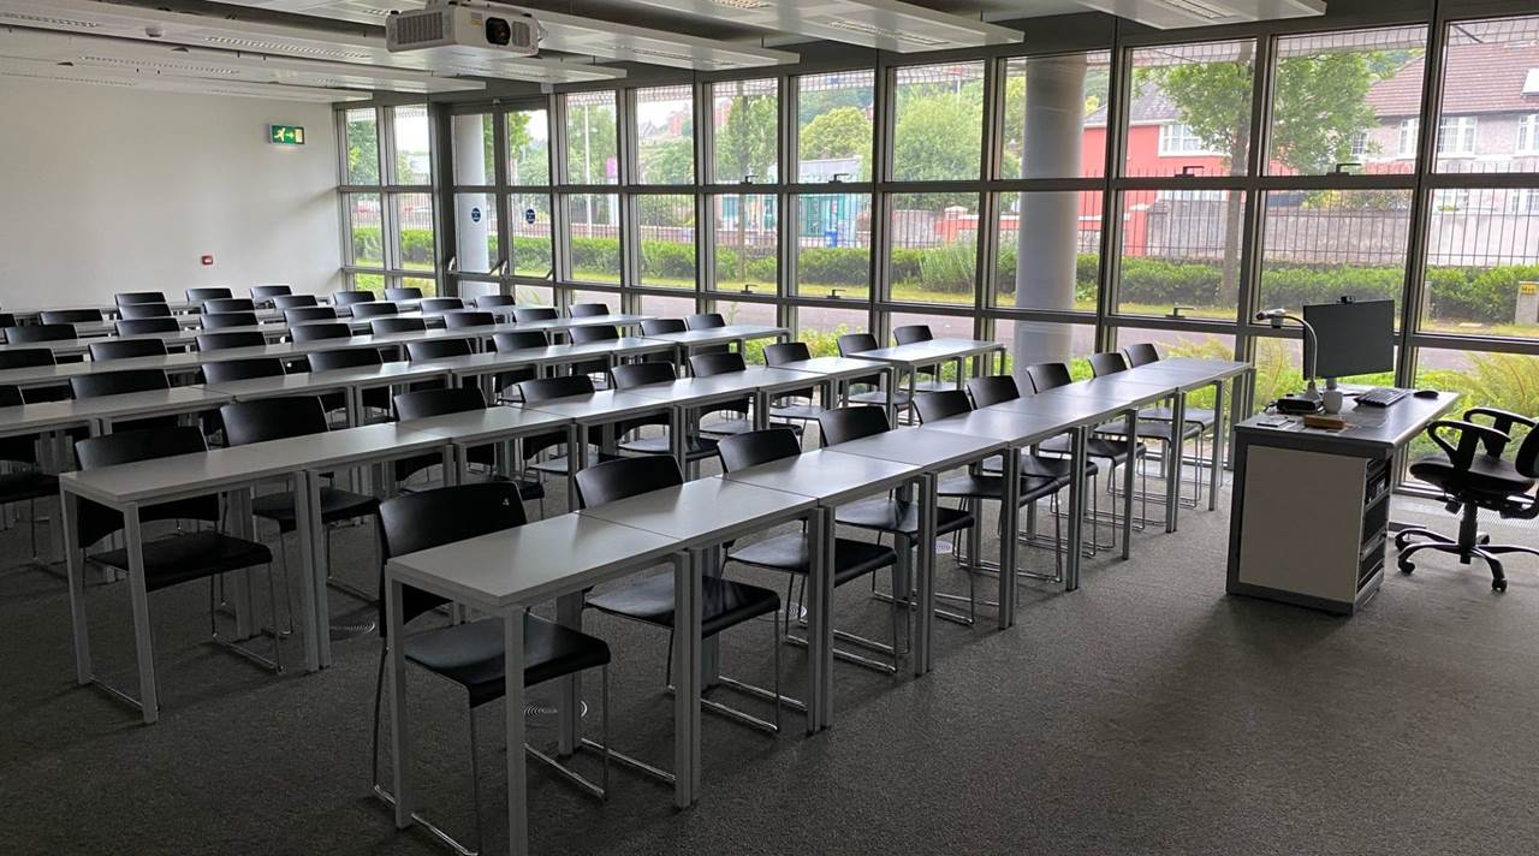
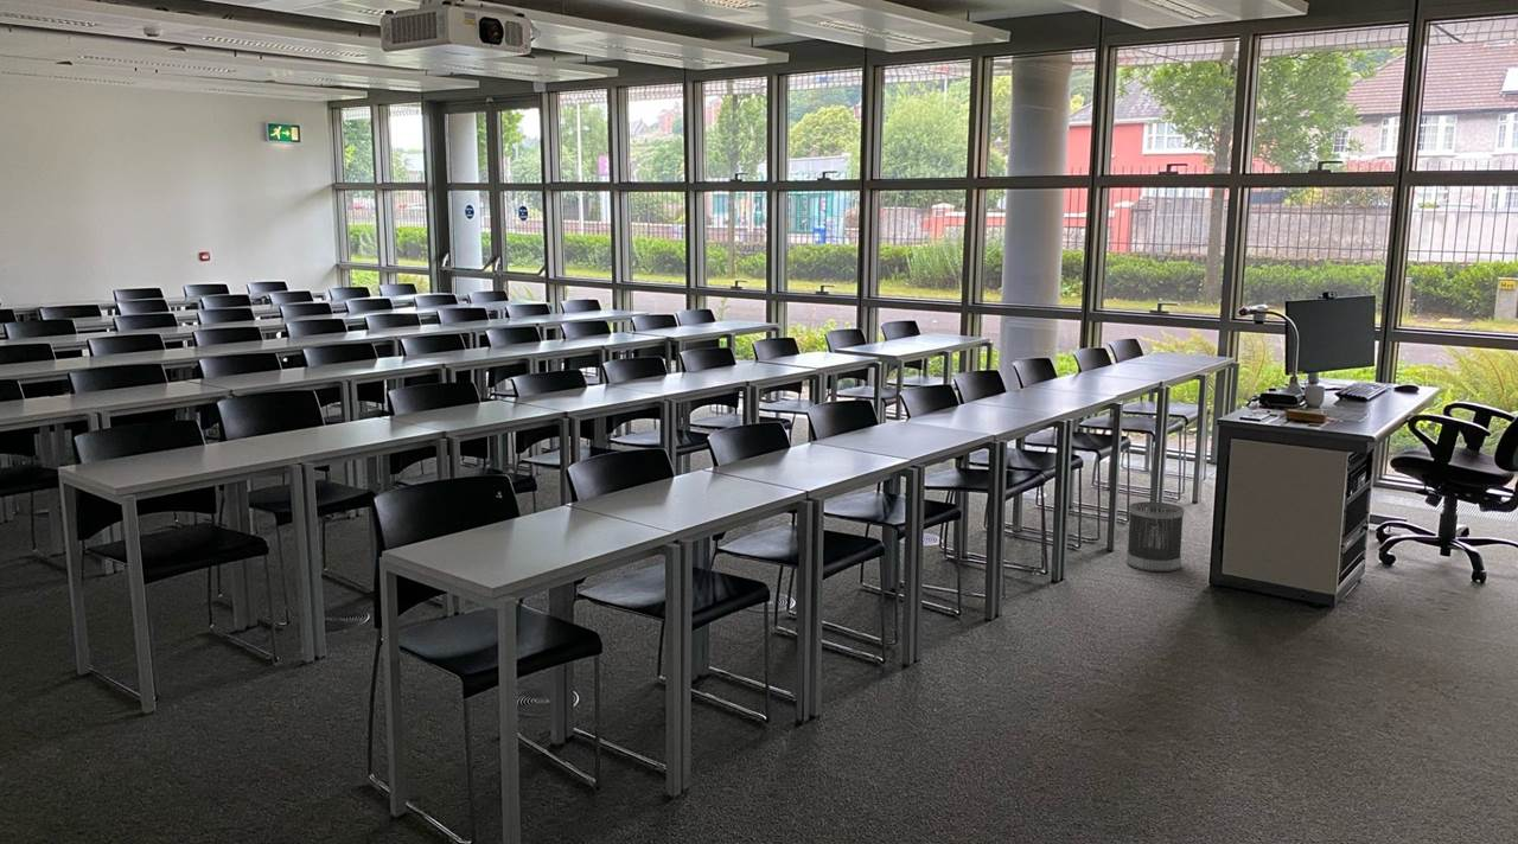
+ wastebasket (1154, 536)
